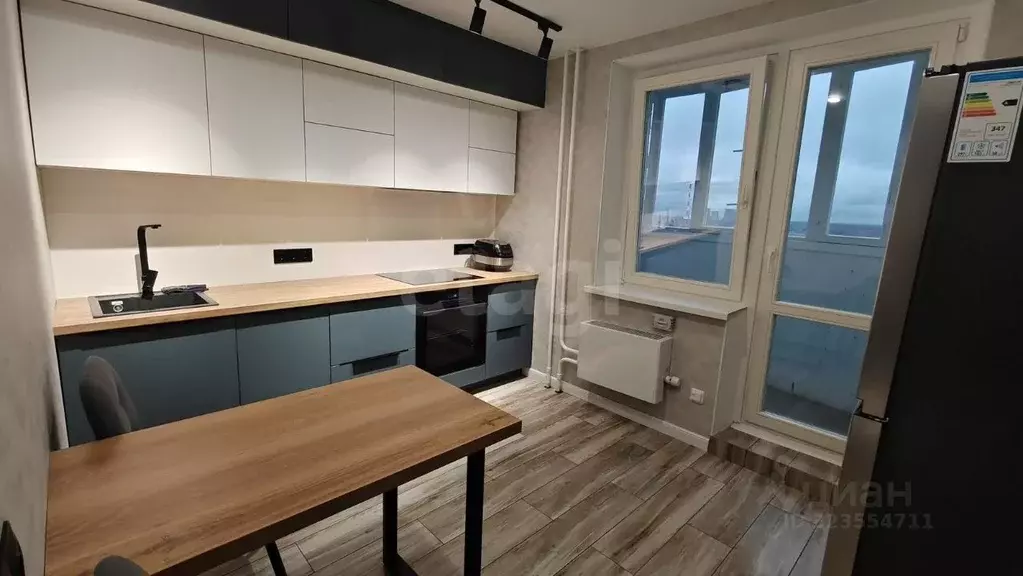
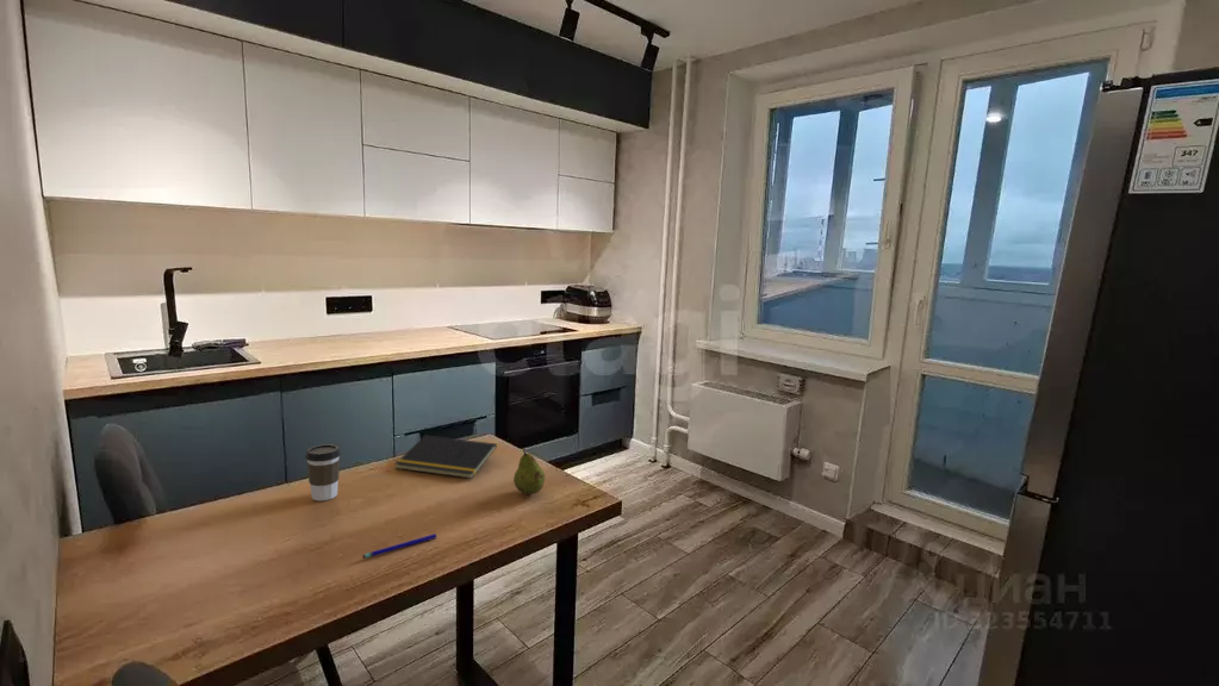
+ coffee cup (323, 472)
+ fruit (529, 470)
+ notepad (447, 455)
+ pen (400, 545)
